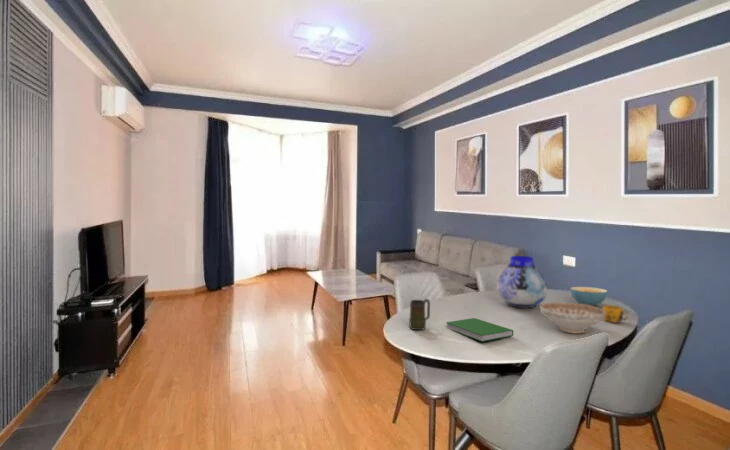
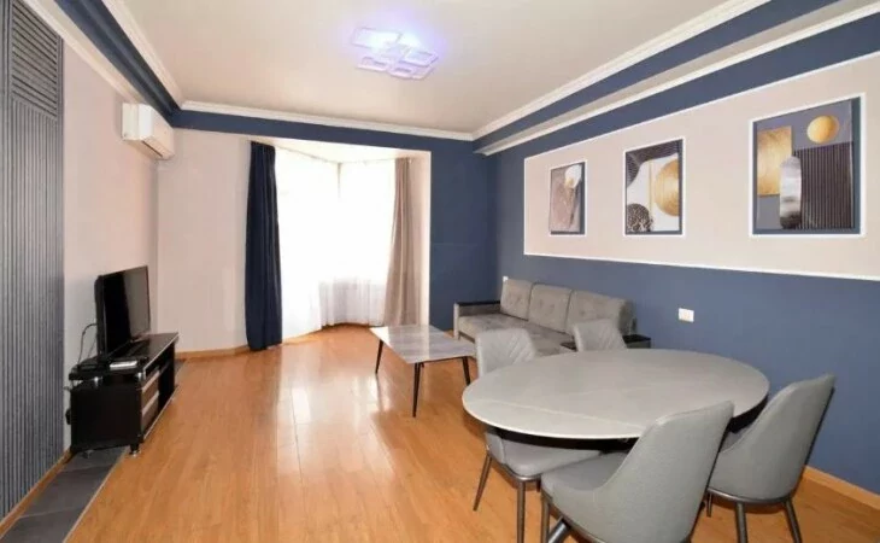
- mug (615, 314)
- vase (521, 281)
- mug (420, 313)
- cereal bowl (588, 297)
- decorative bowl (571, 319)
- hardcover book (478, 328)
